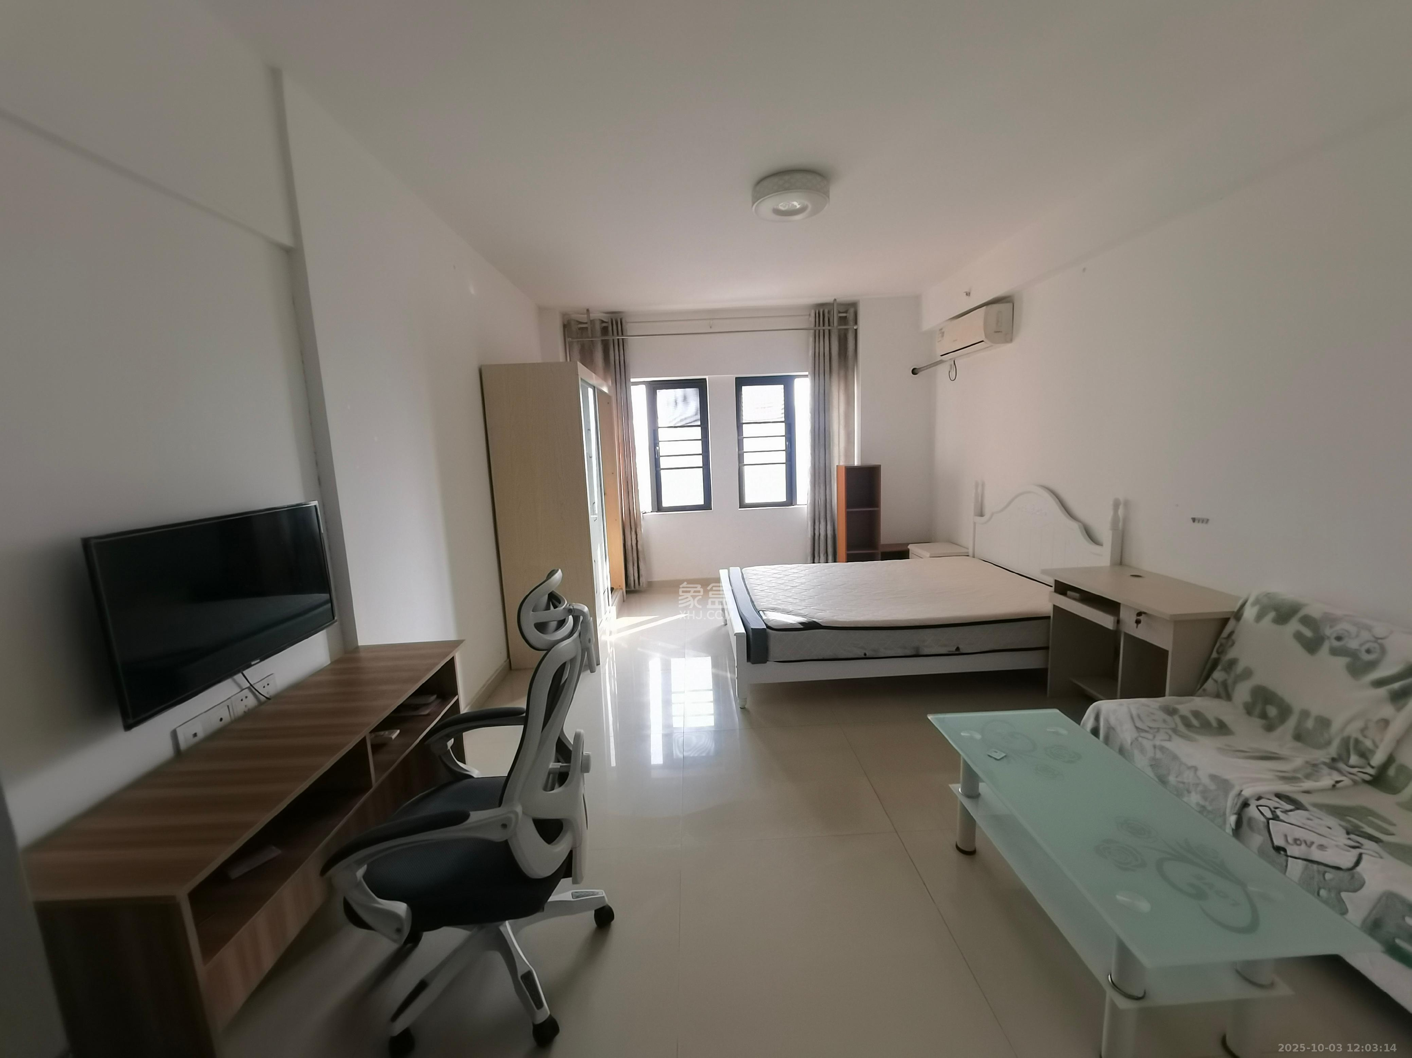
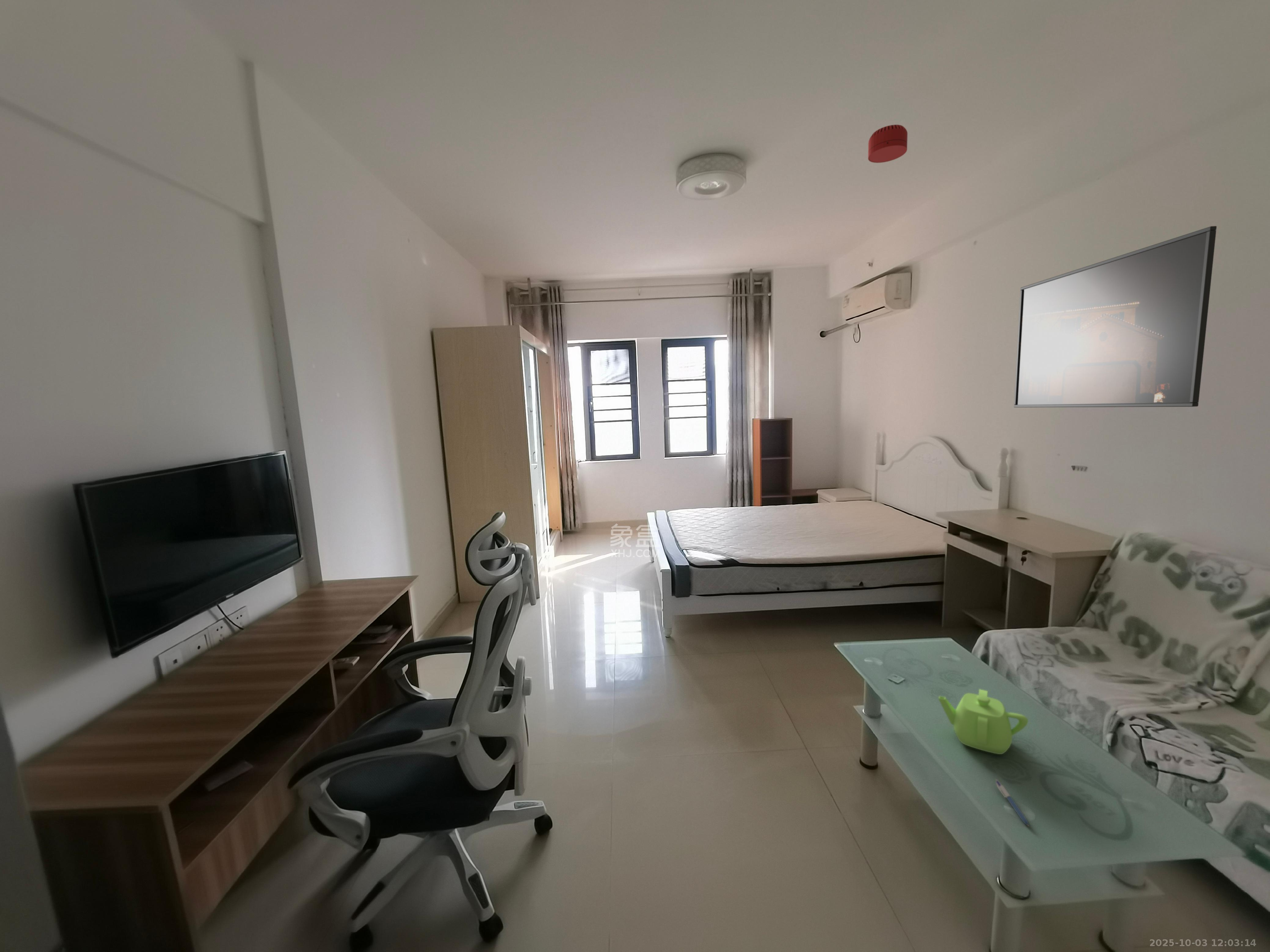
+ teapot (981, 719)
+ smoke detector (887, 143)
+ pen (1011, 801)
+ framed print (1093, 336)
